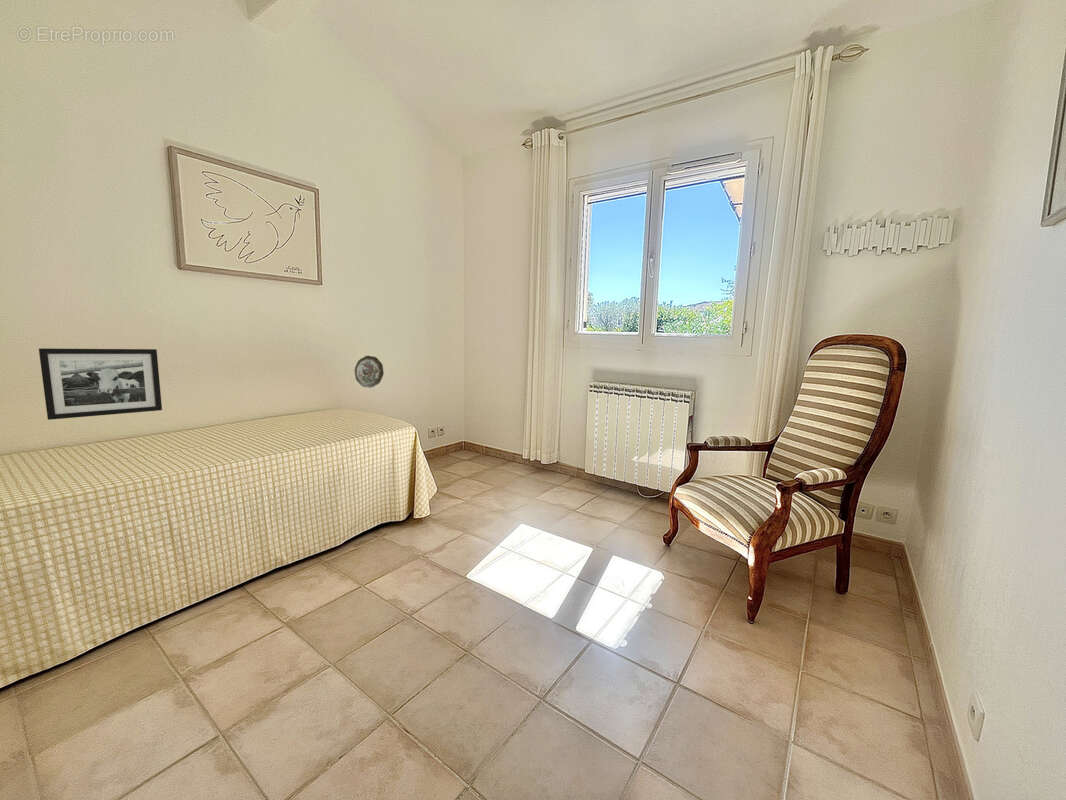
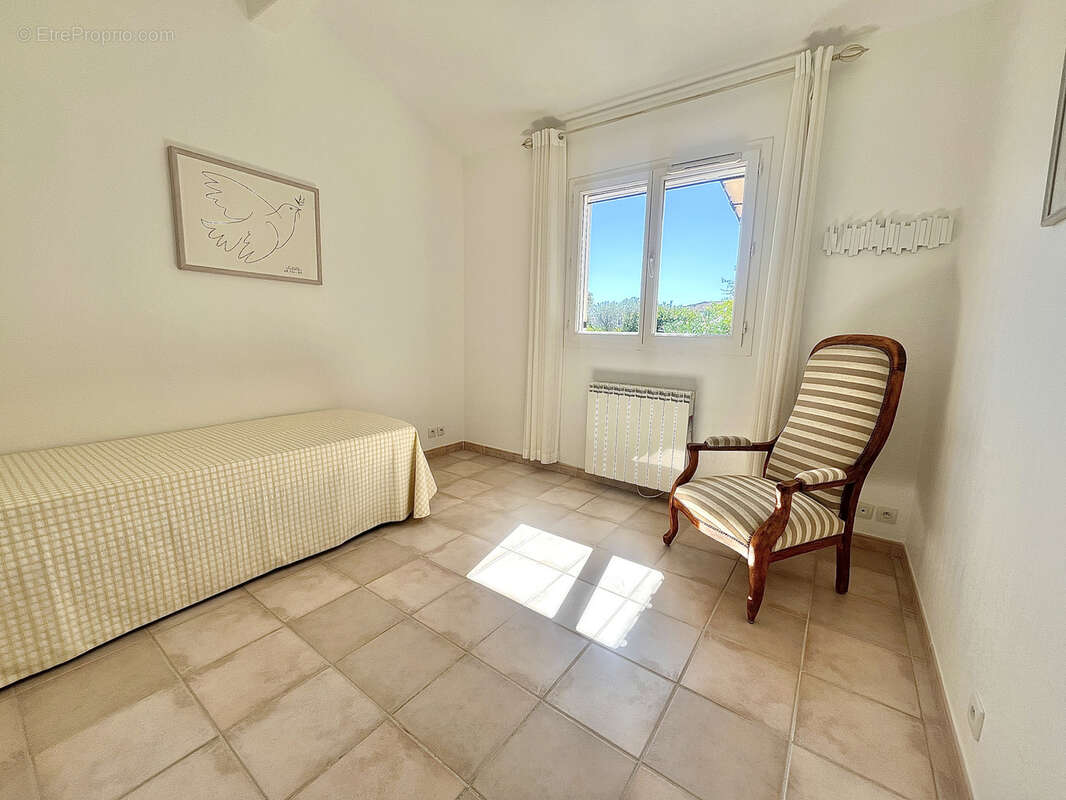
- decorative plate (368, 371)
- picture frame (105, 382)
